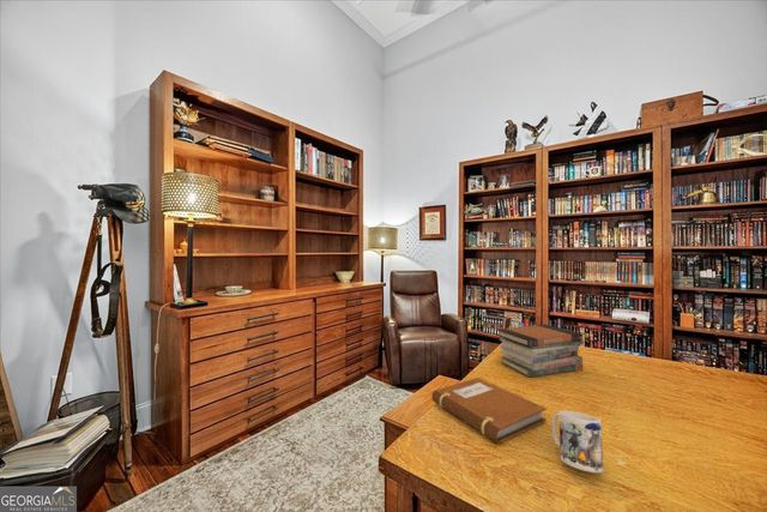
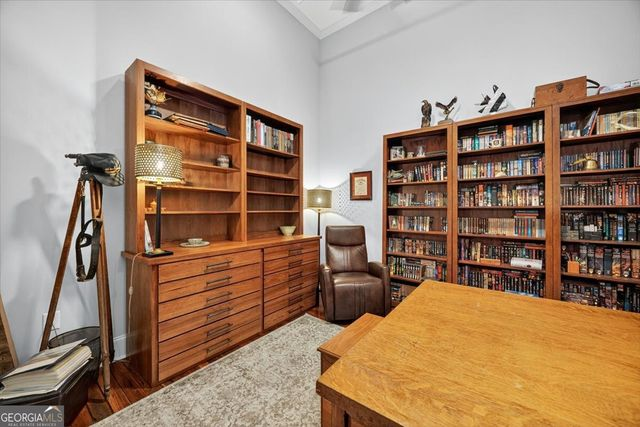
- notebook (483, 404)
- mug (573, 436)
- book stack (538, 348)
